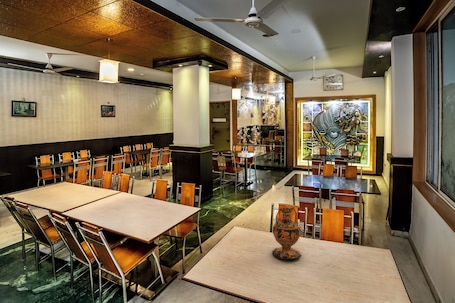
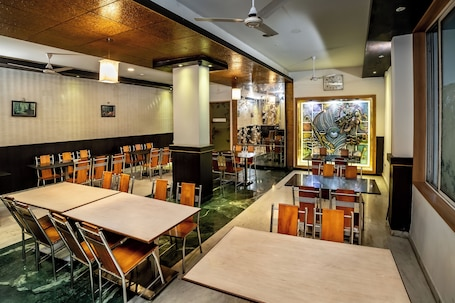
- vase (286, 231)
